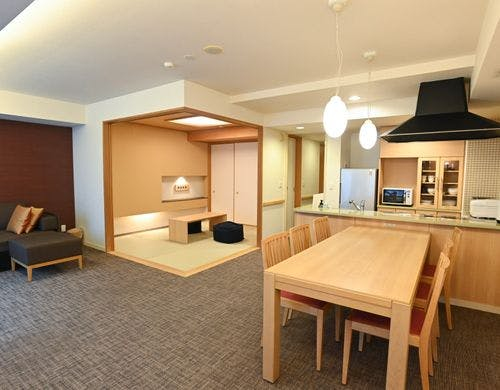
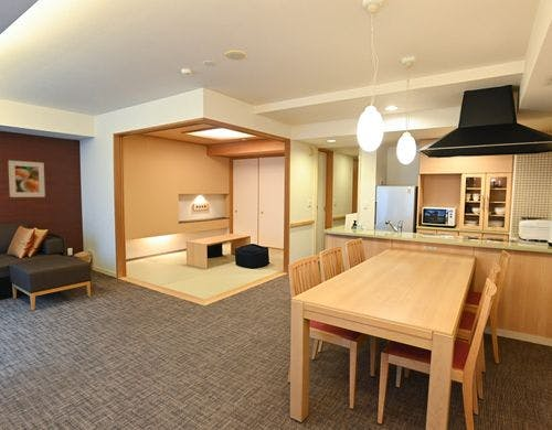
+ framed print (26, 179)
